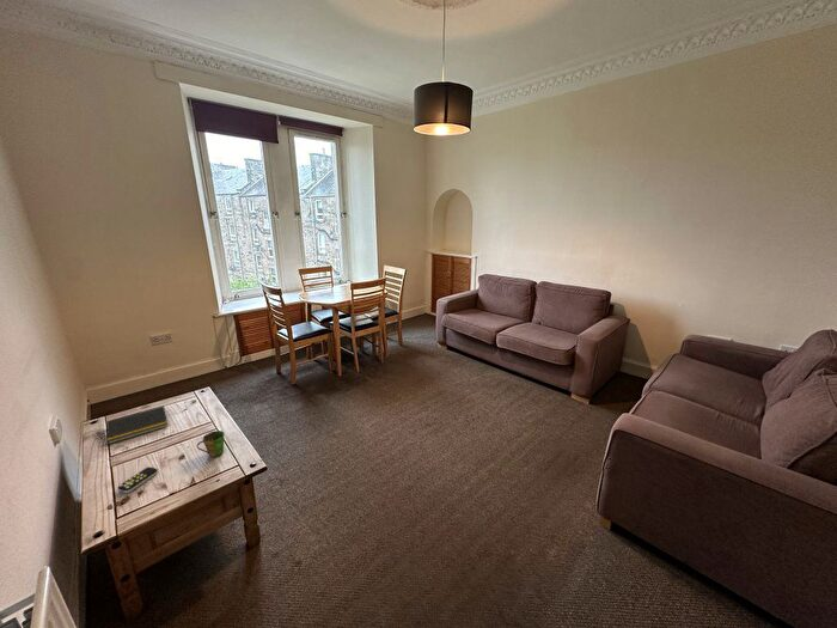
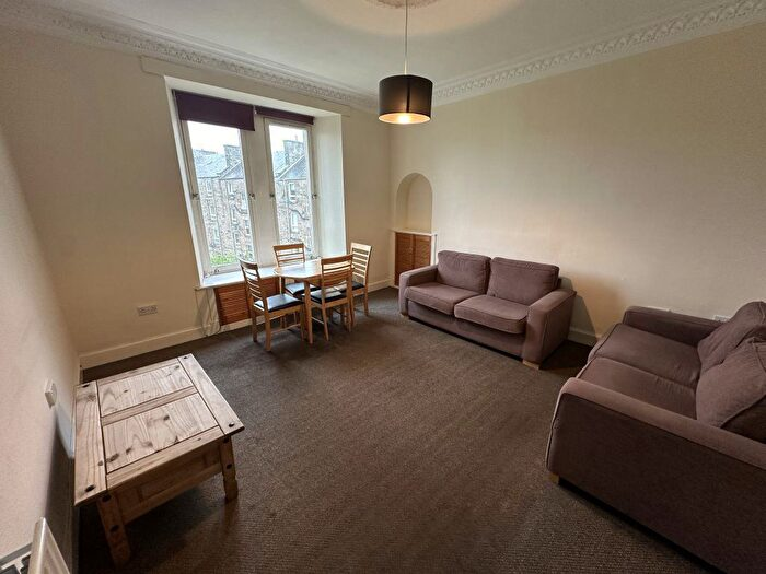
- remote control (138, 478)
- cup (212, 445)
- notepad (138, 423)
